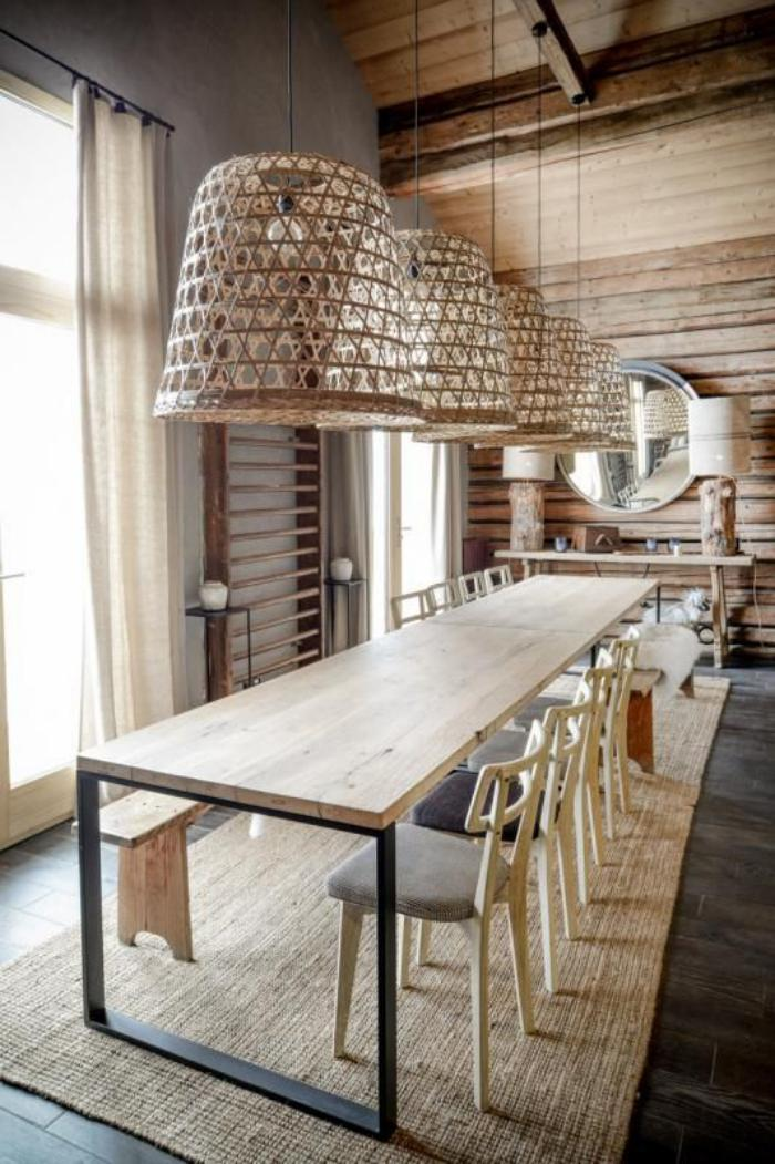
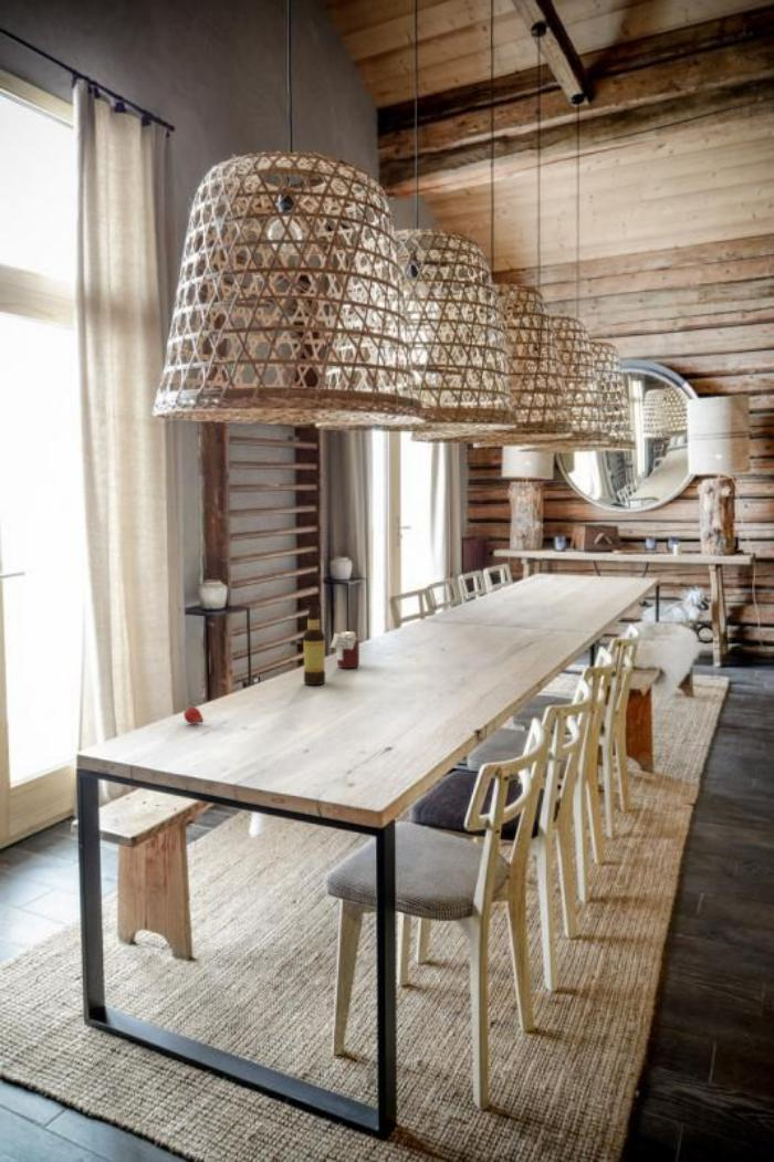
+ jar (346, 650)
+ fruit (194, 714)
+ bottle (313, 643)
